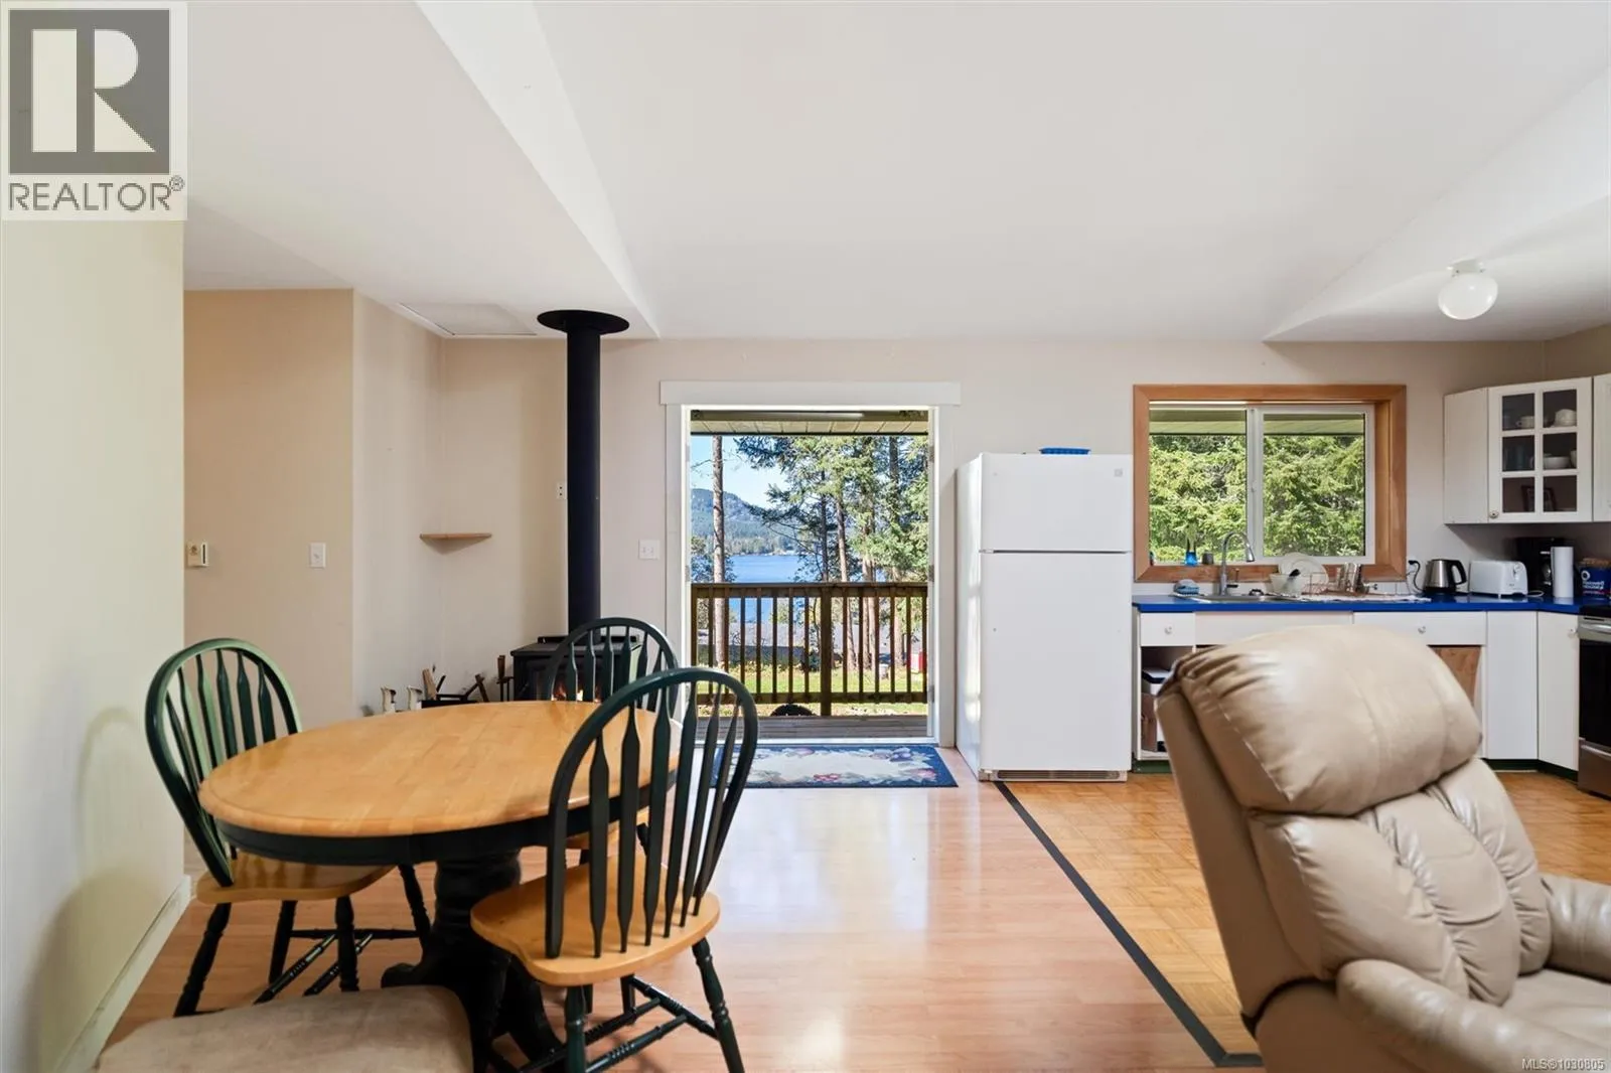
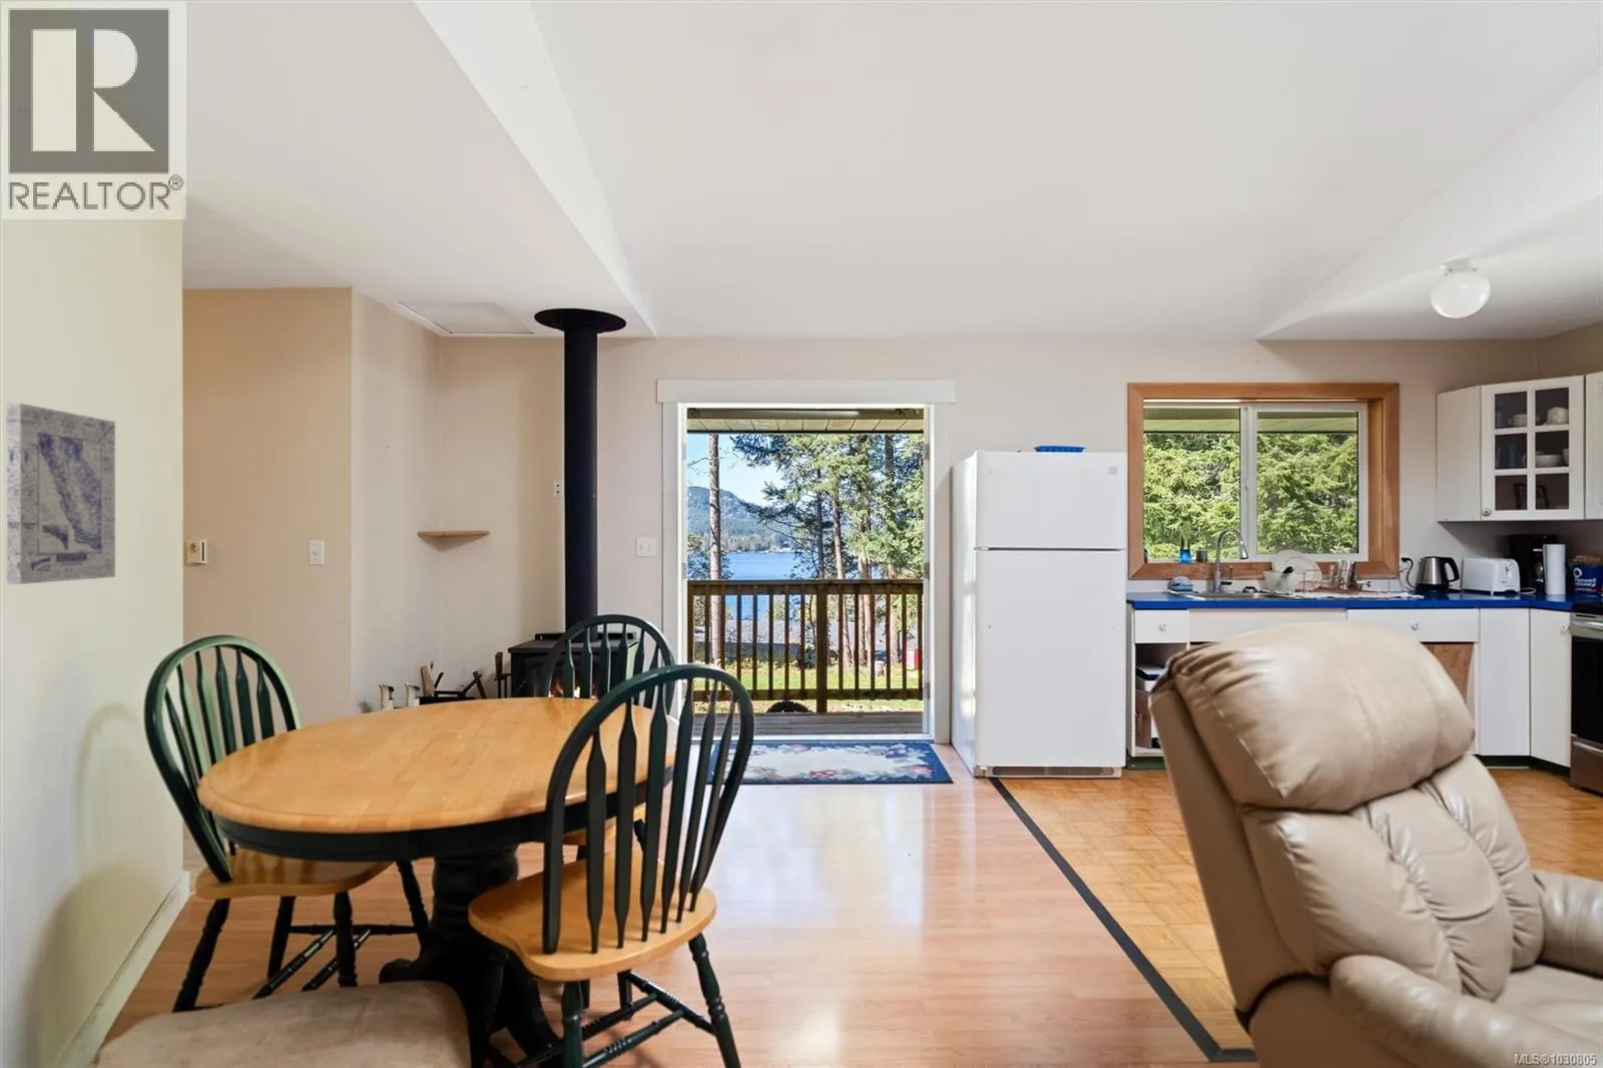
+ wall art (66, 496)
